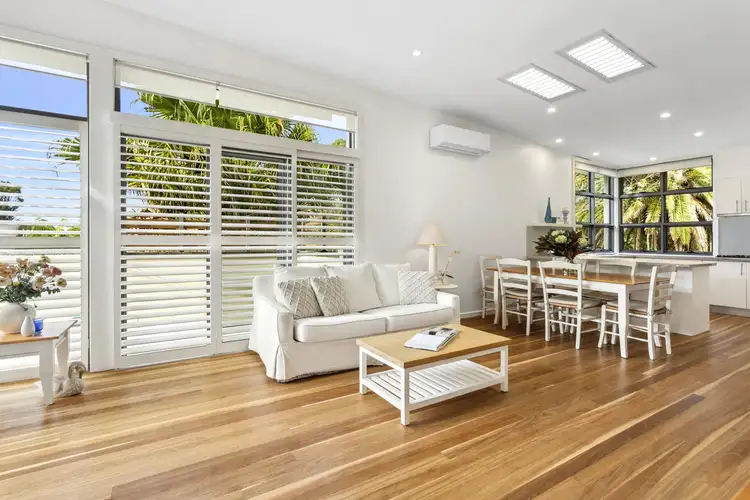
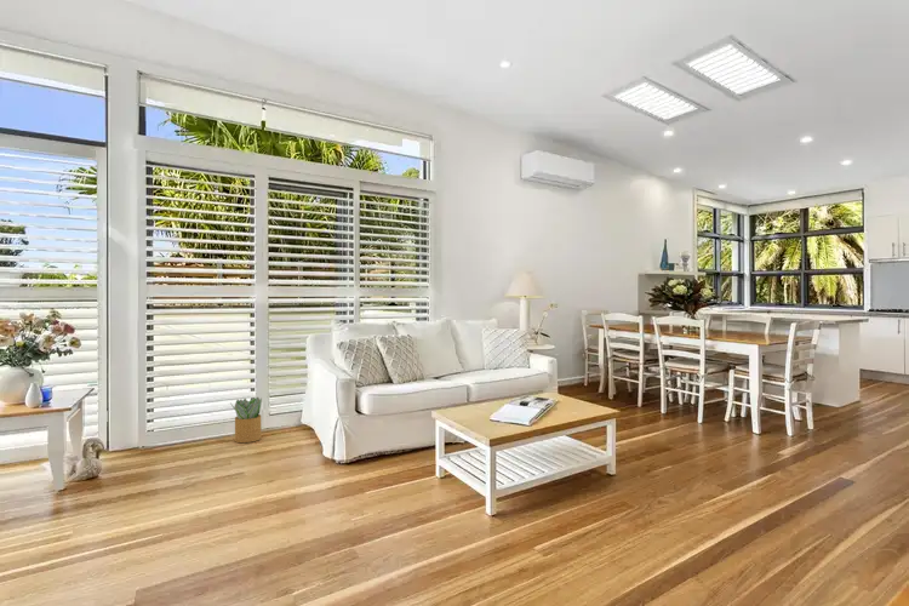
+ potted plant (246, 419)
